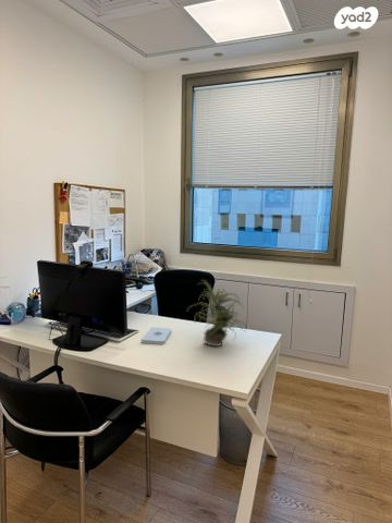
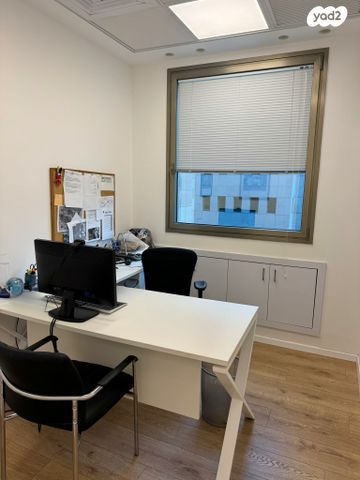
- notepad (157, 335)
- potted plant (216, 312)
